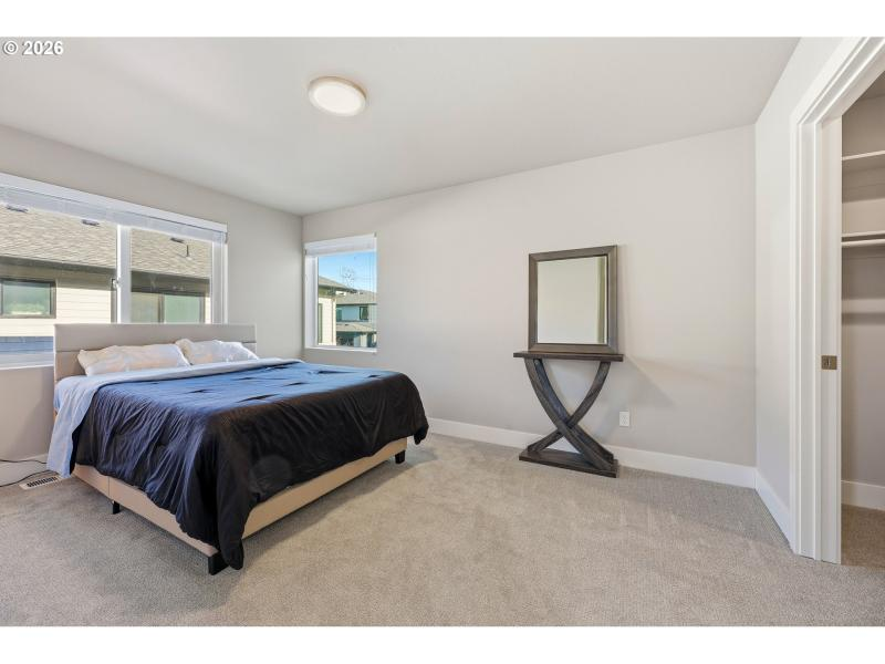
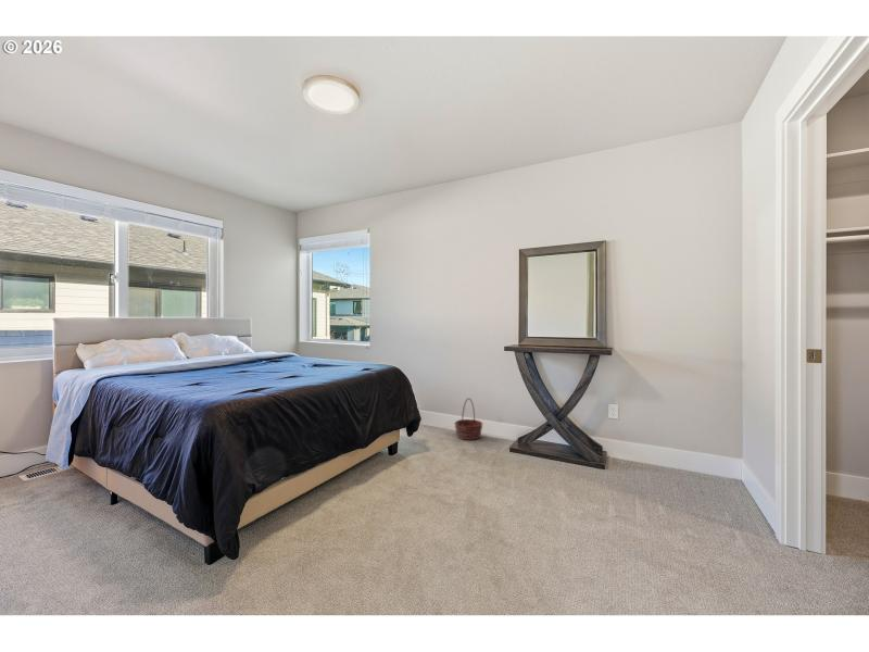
+ basket (468, 419)
